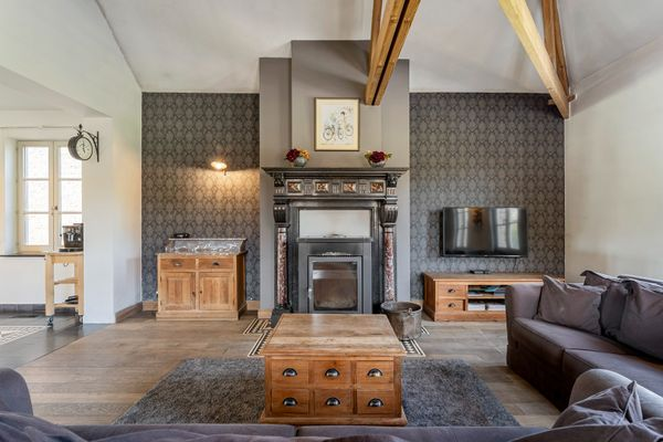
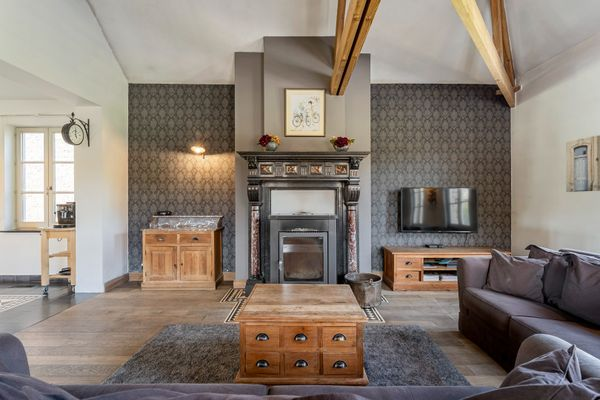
+ wall art (582, 165)
